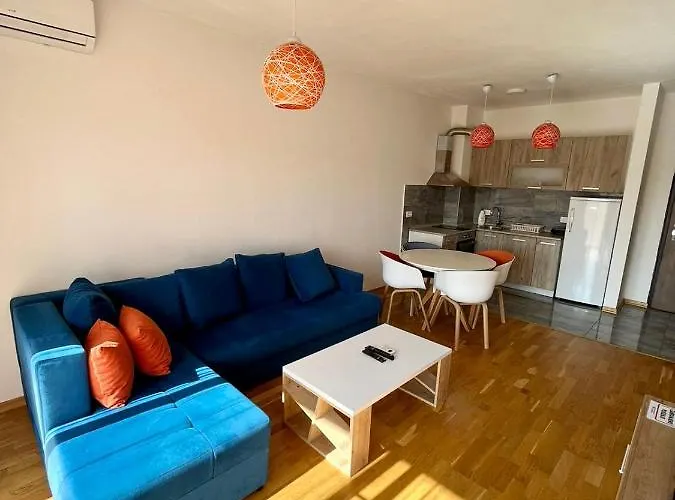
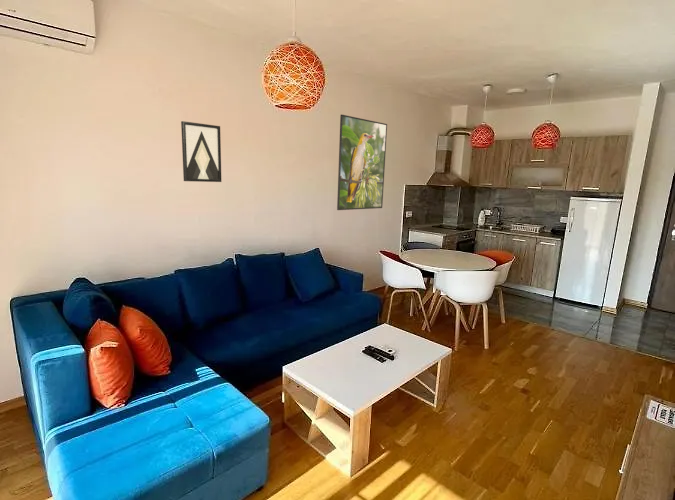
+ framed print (363, 165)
+ wall art (202, 153)
